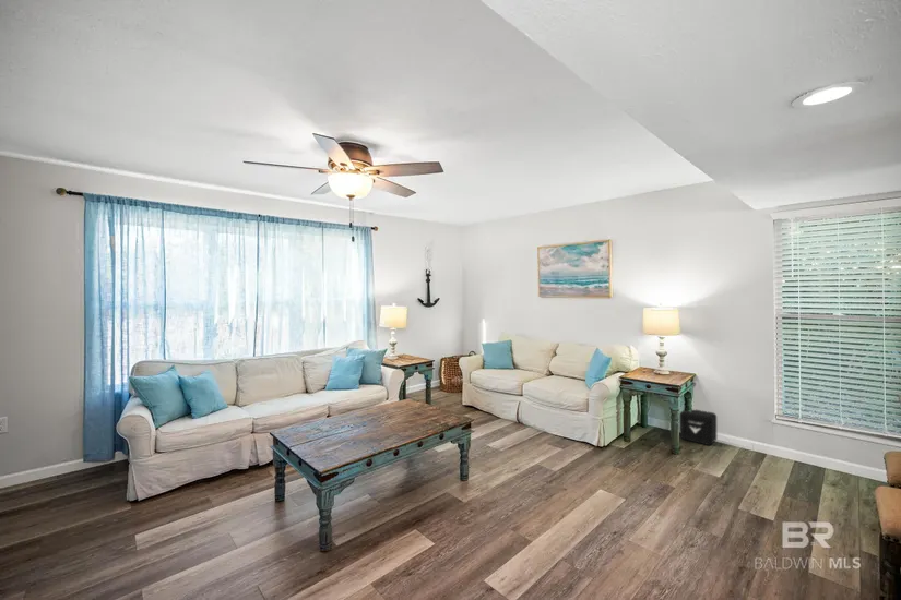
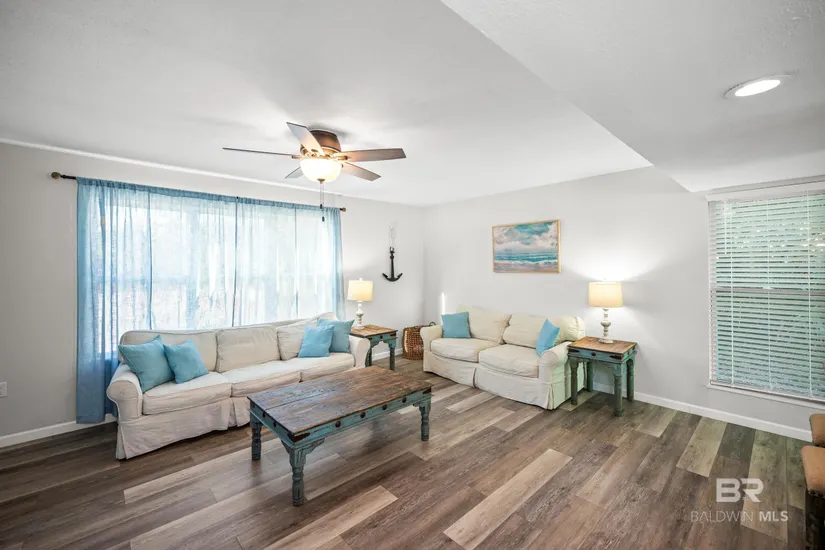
- air purifier (697, 425)
